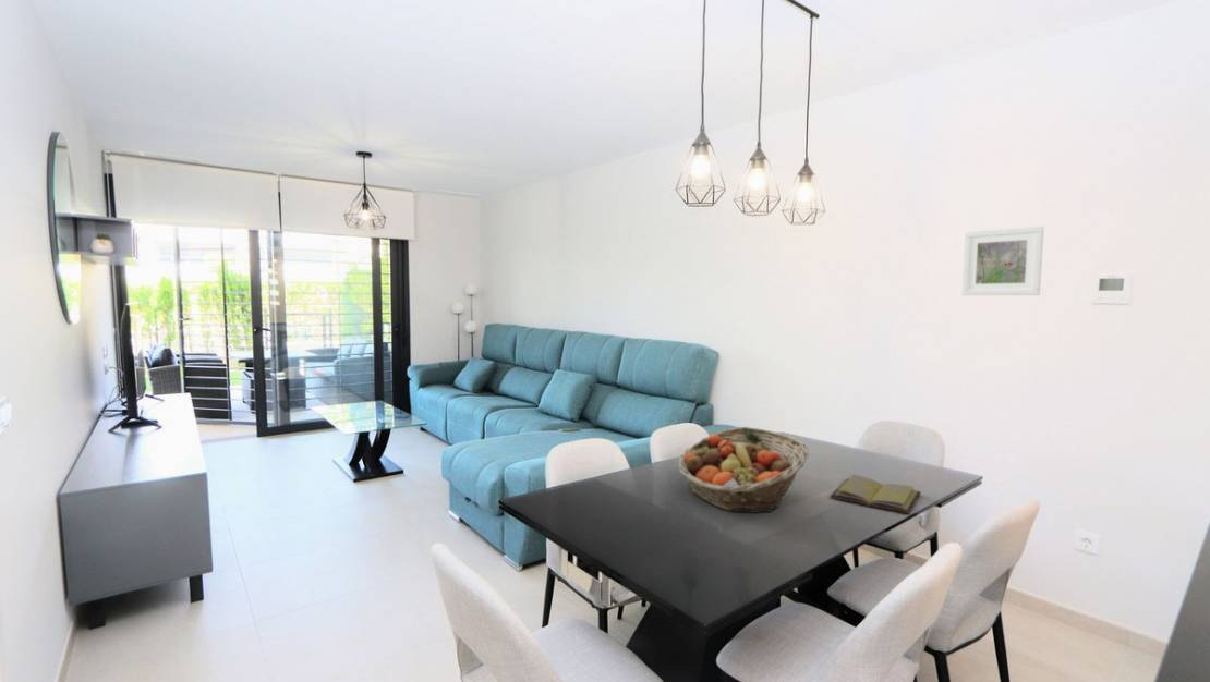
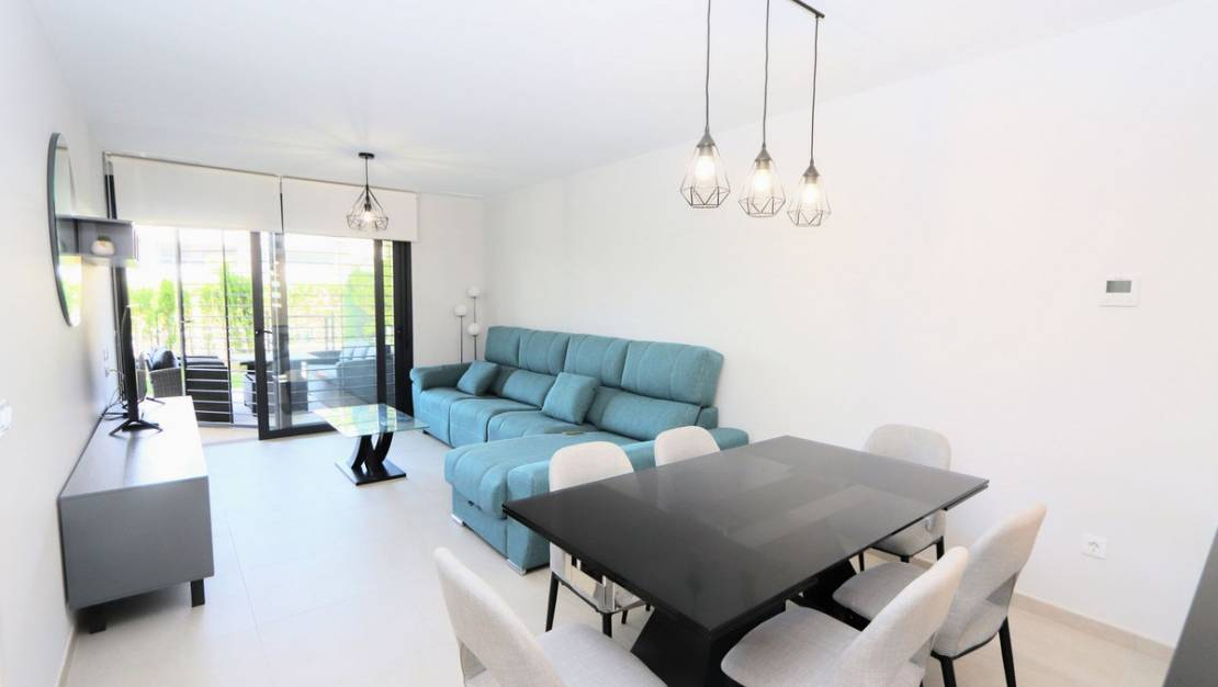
- diary (875, 491)
- fruit basket (740, 466)
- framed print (1001, 263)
